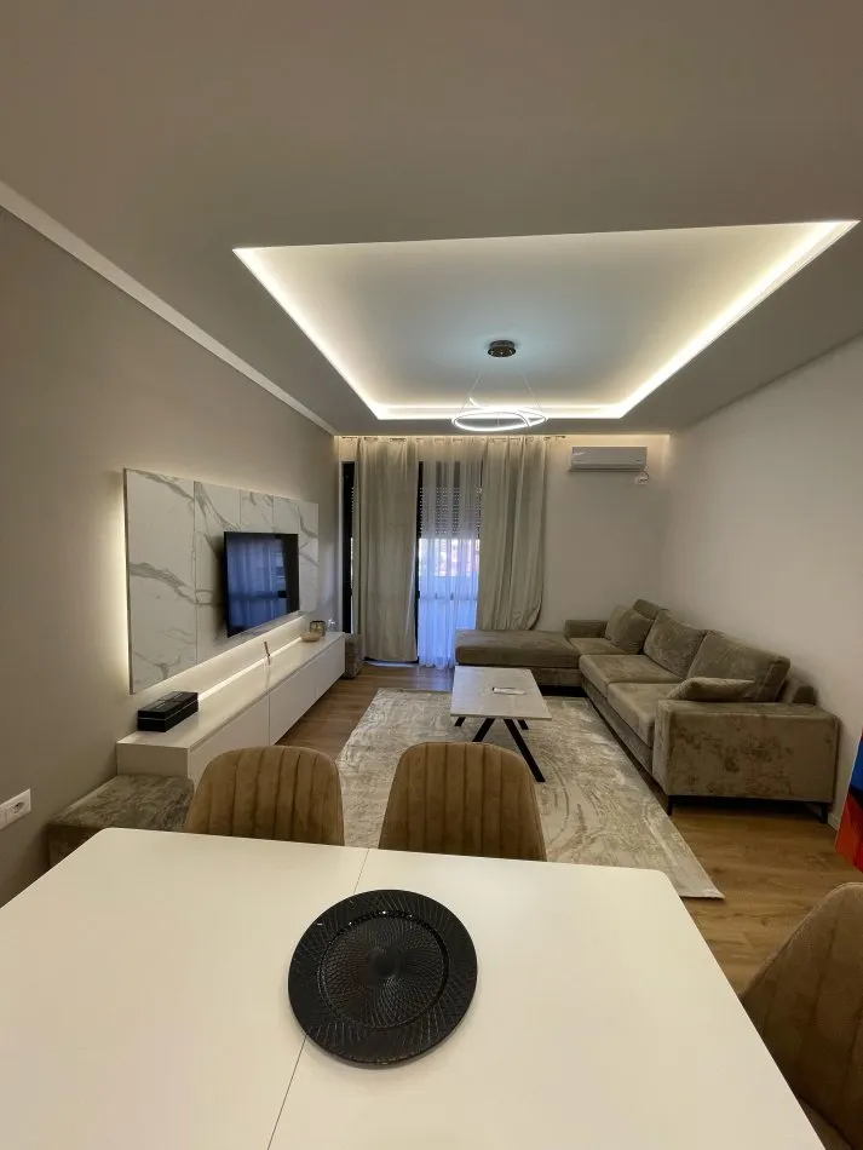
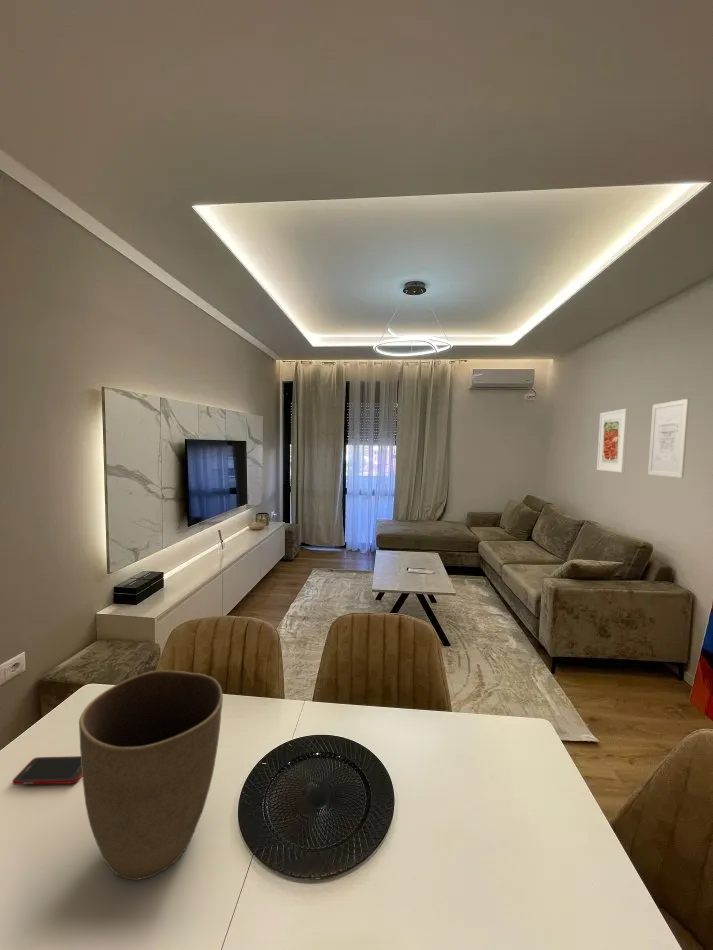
+ wall art (667, 439)
+ vase (156, 771)
+ cell phone (54, 770)
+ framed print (611, 441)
